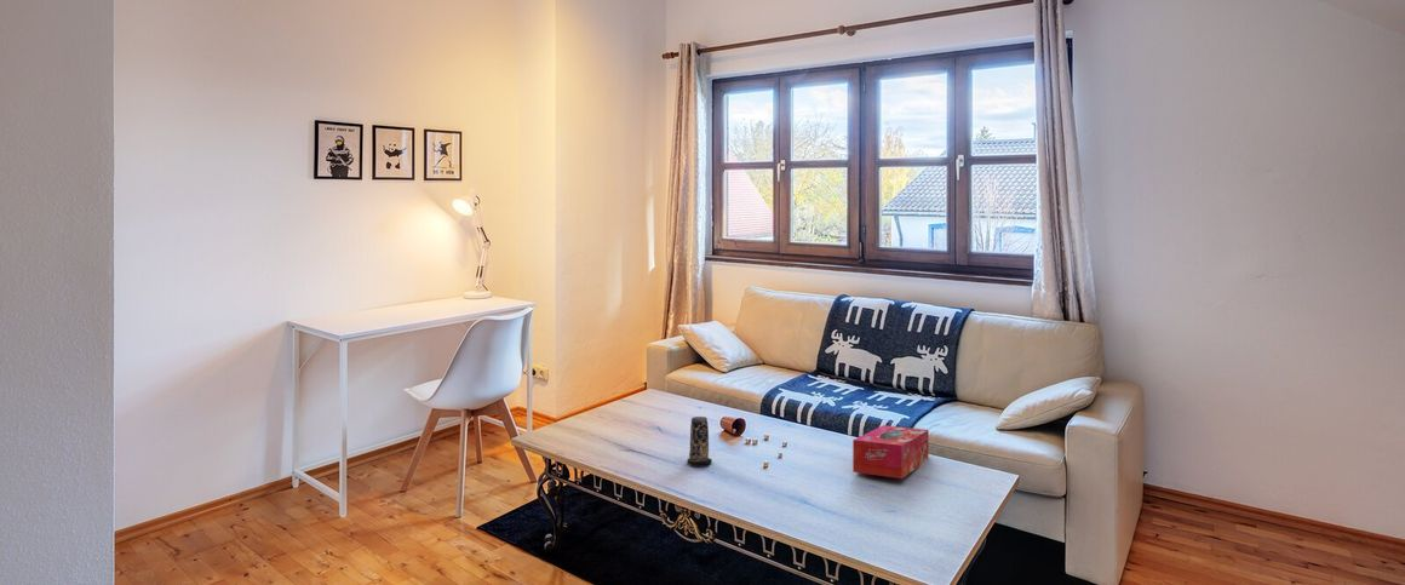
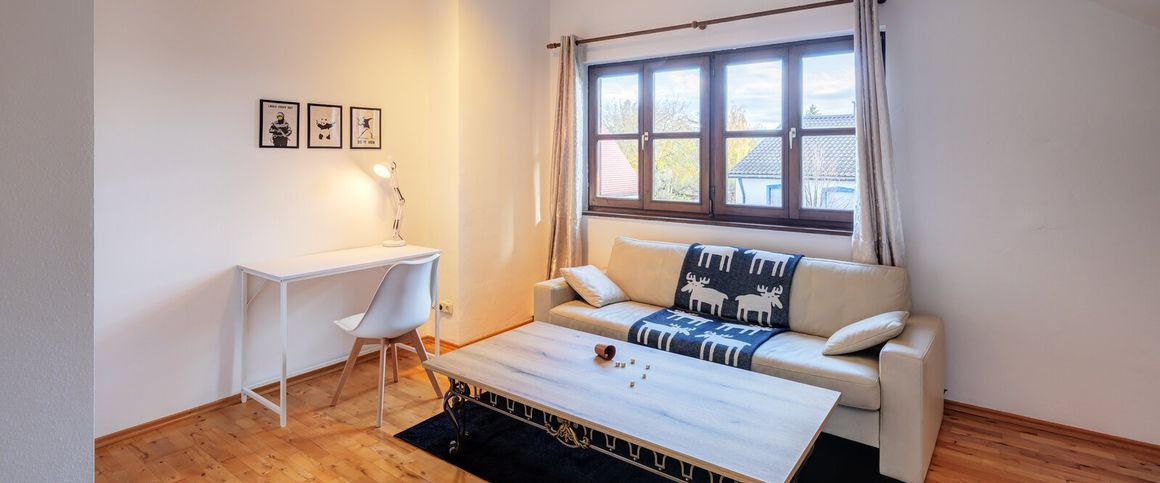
- tissue box (891, 449)
- candle (699, 440)
